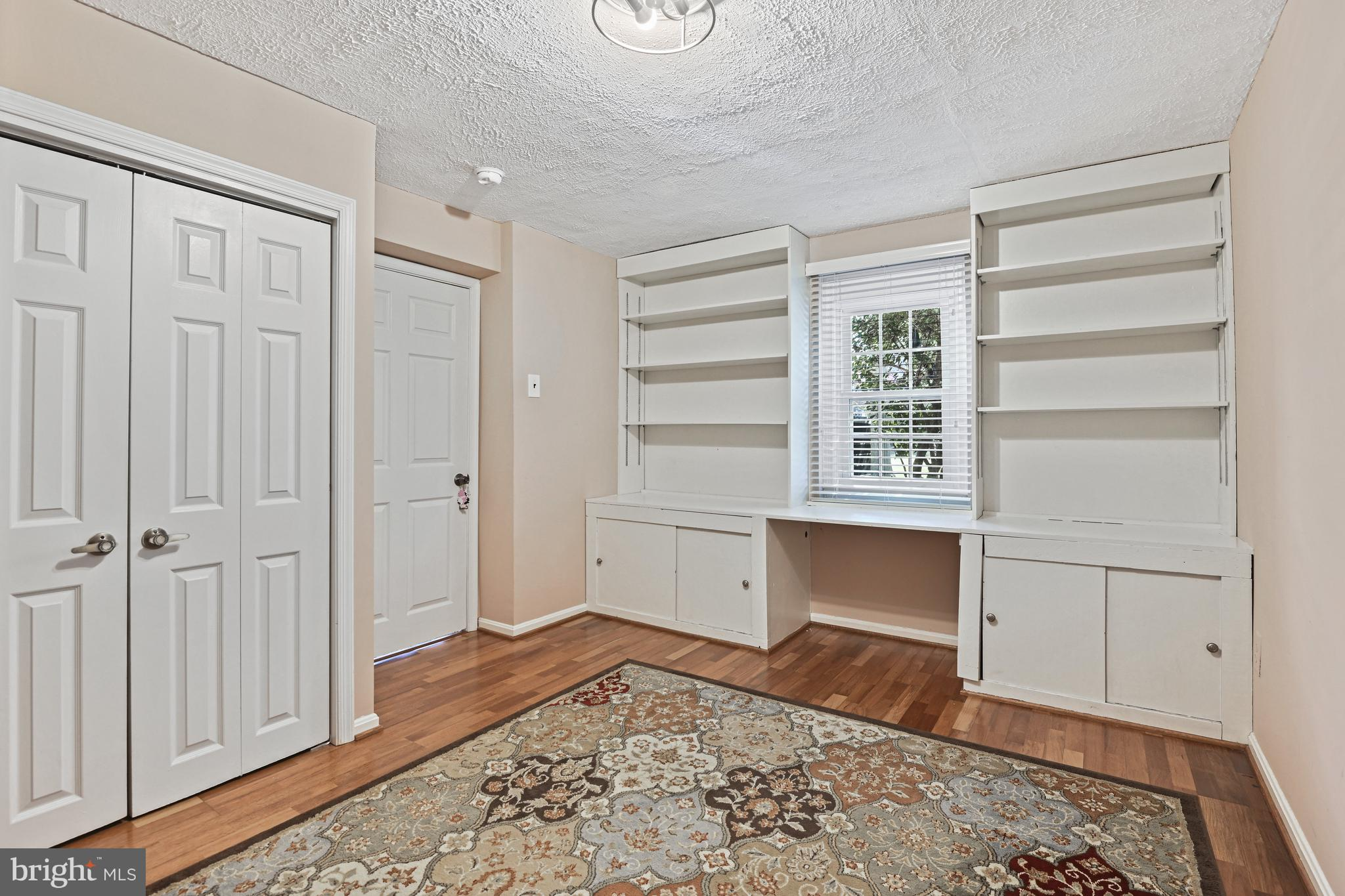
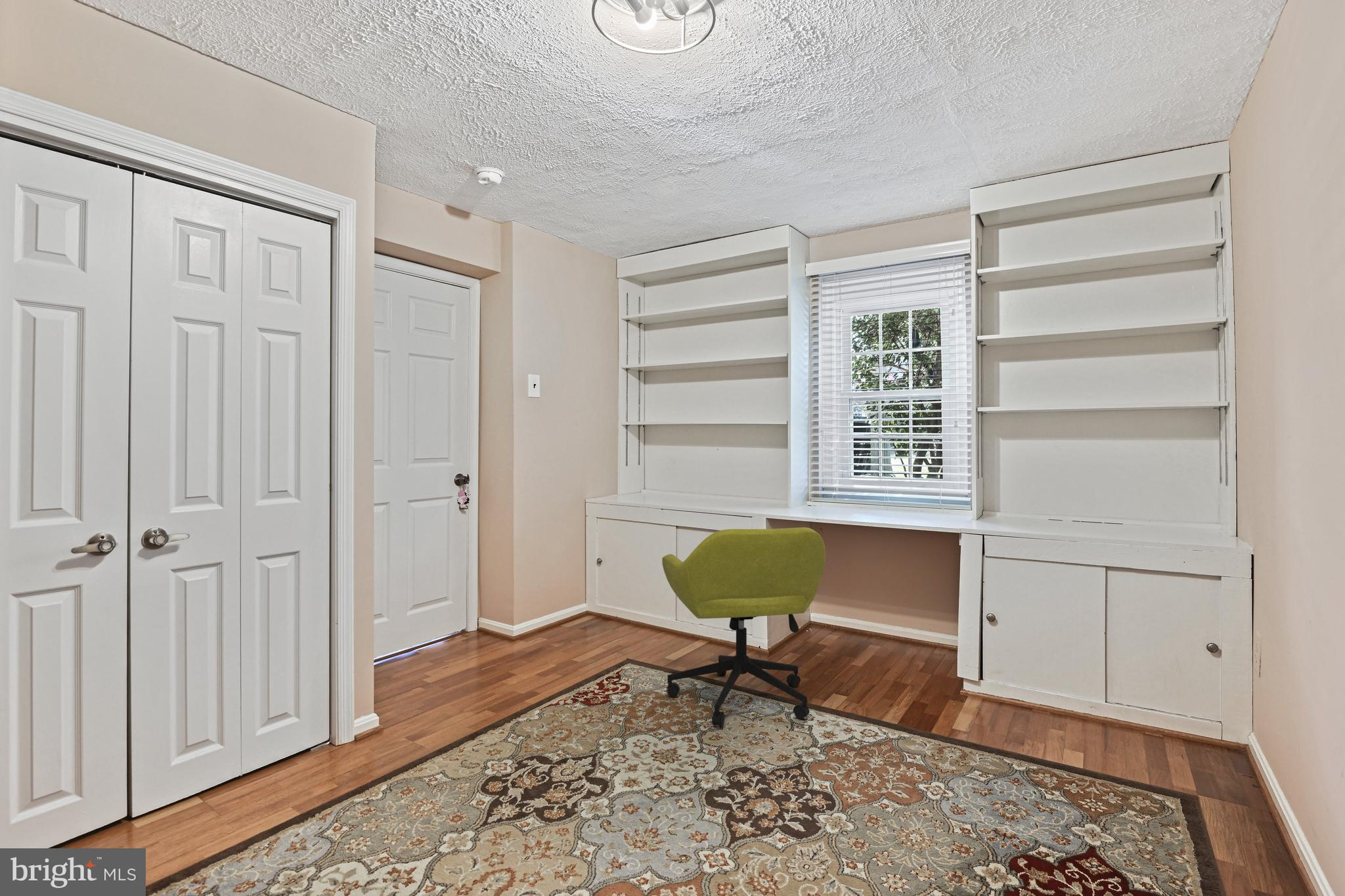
+ office chair (741, 608)
